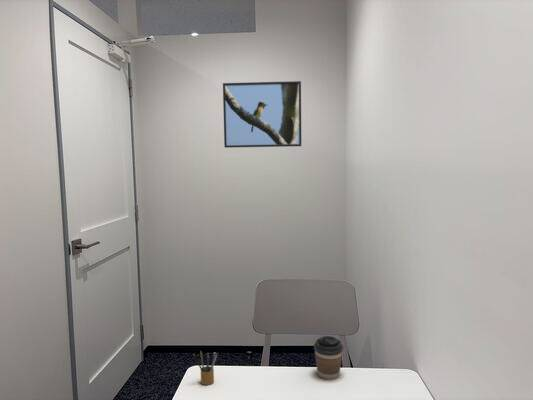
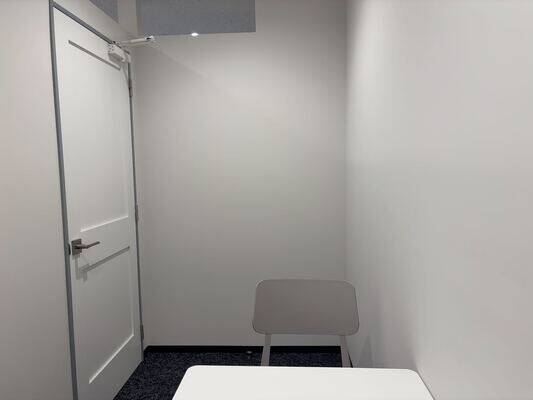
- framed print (262, 114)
- coffee cup (328, 355)
- pencil box (205, 366)
